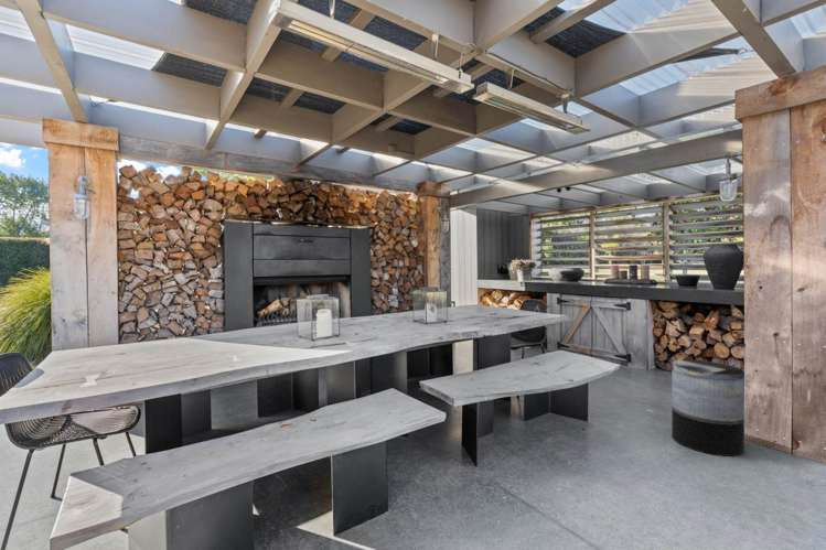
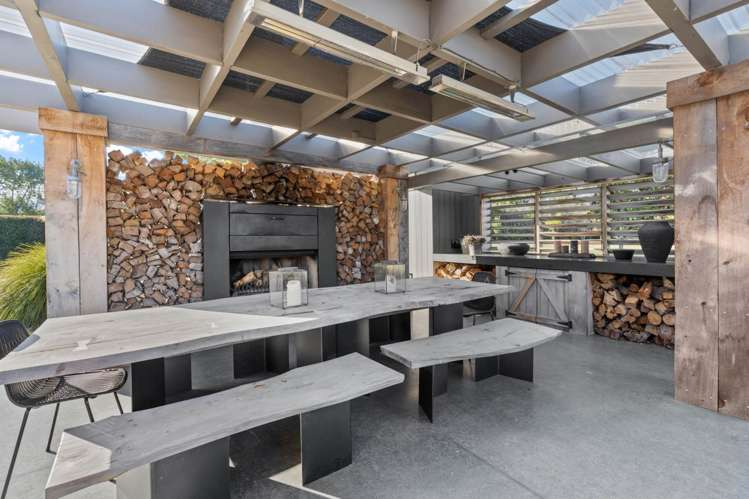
- trash can (706, 405)
